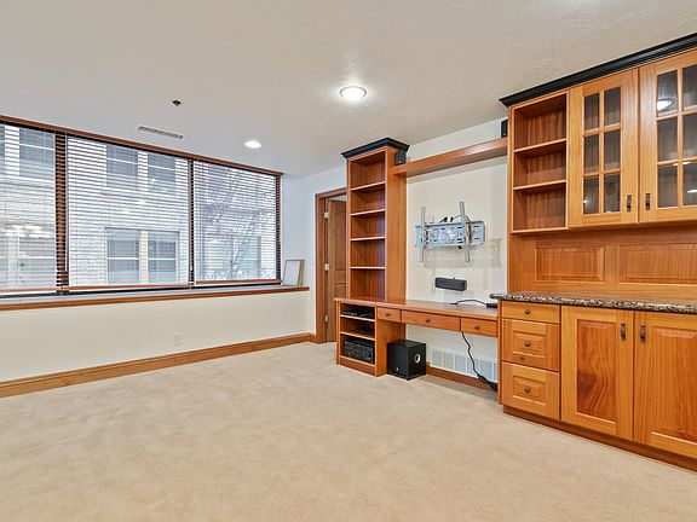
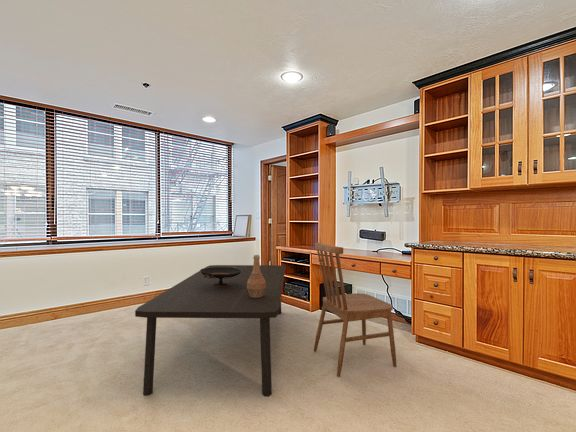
+ dining table (232, 311)
+ decorative bowl (221, 277)
+ dining chair (352, 301)
+ vase (256, 275)
